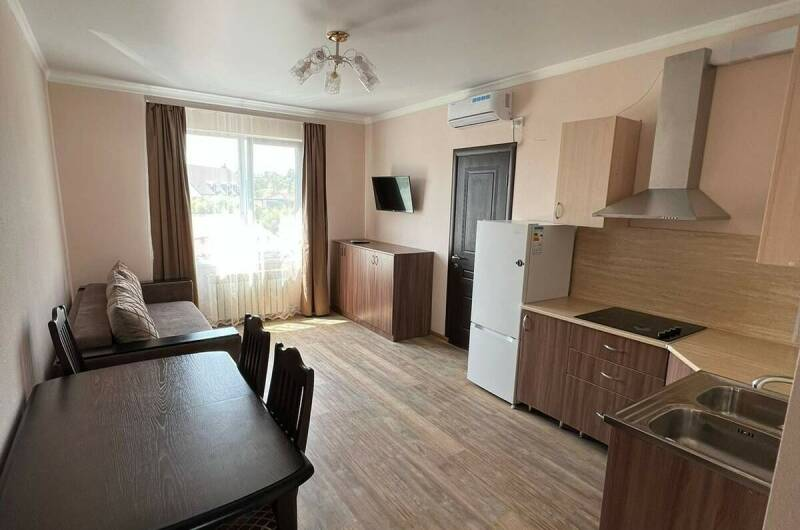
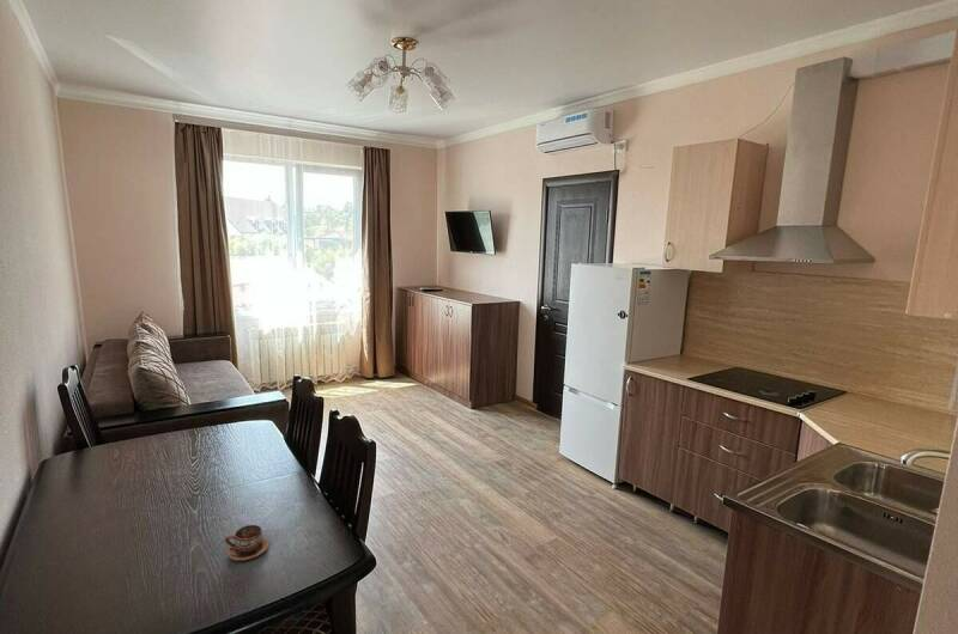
+ cup (247, 541)
